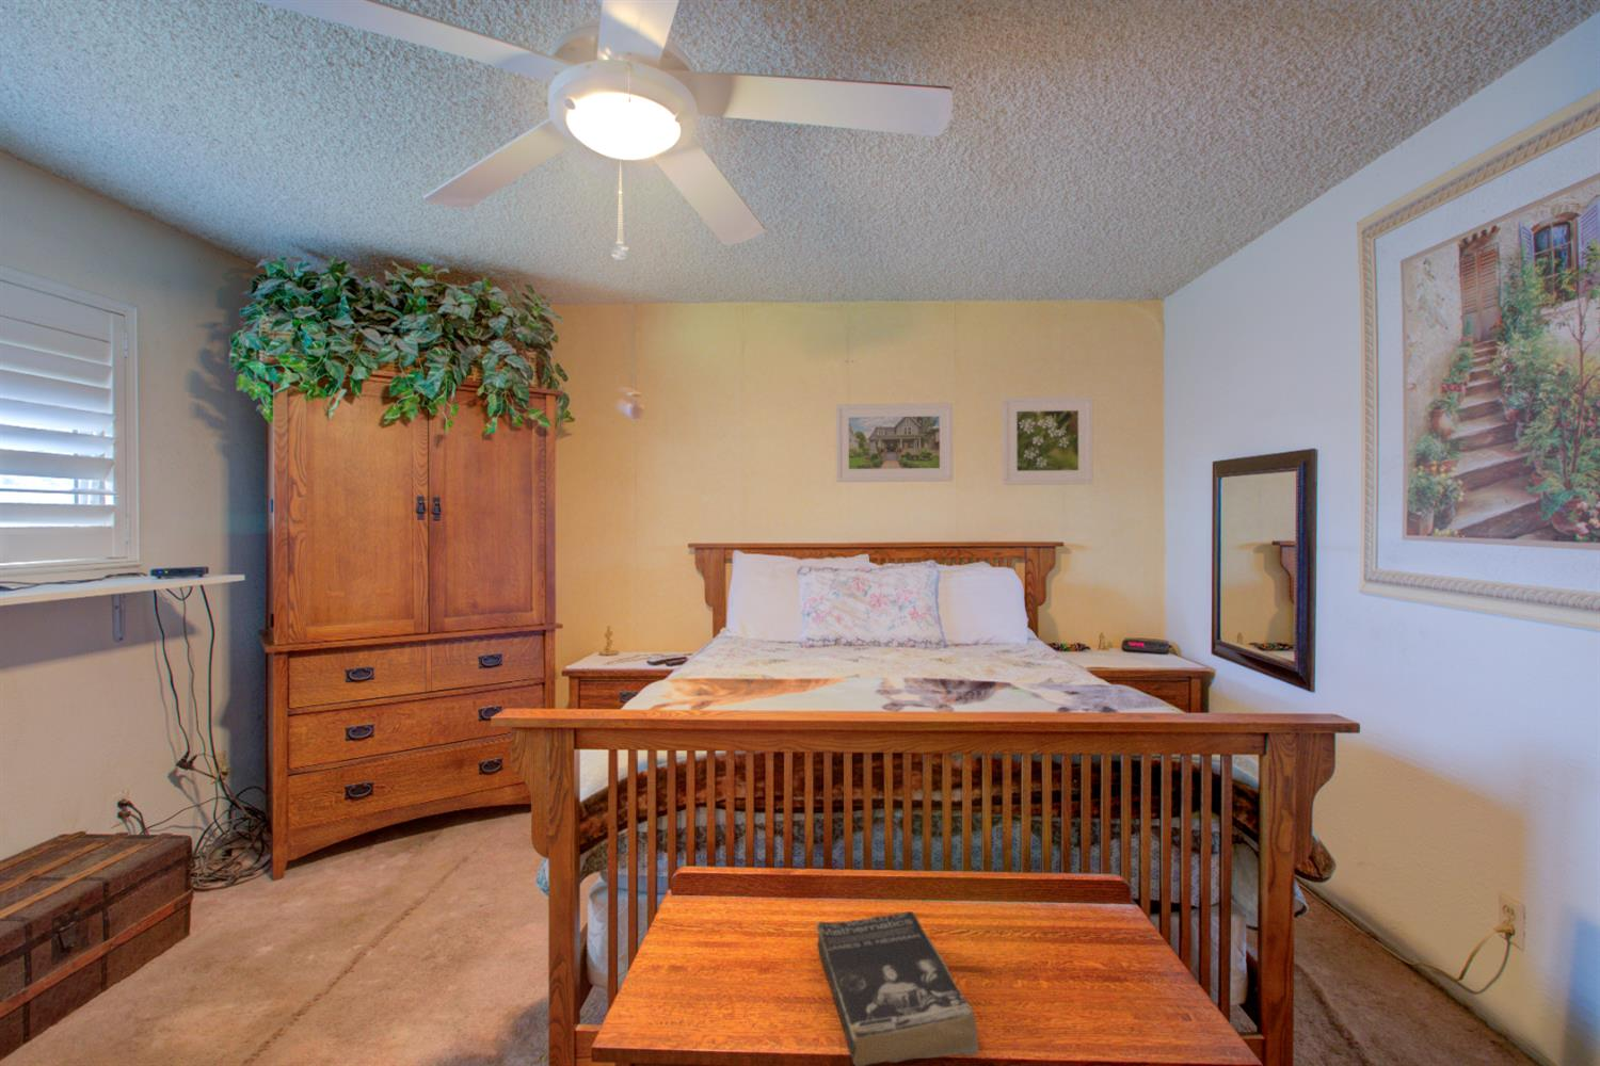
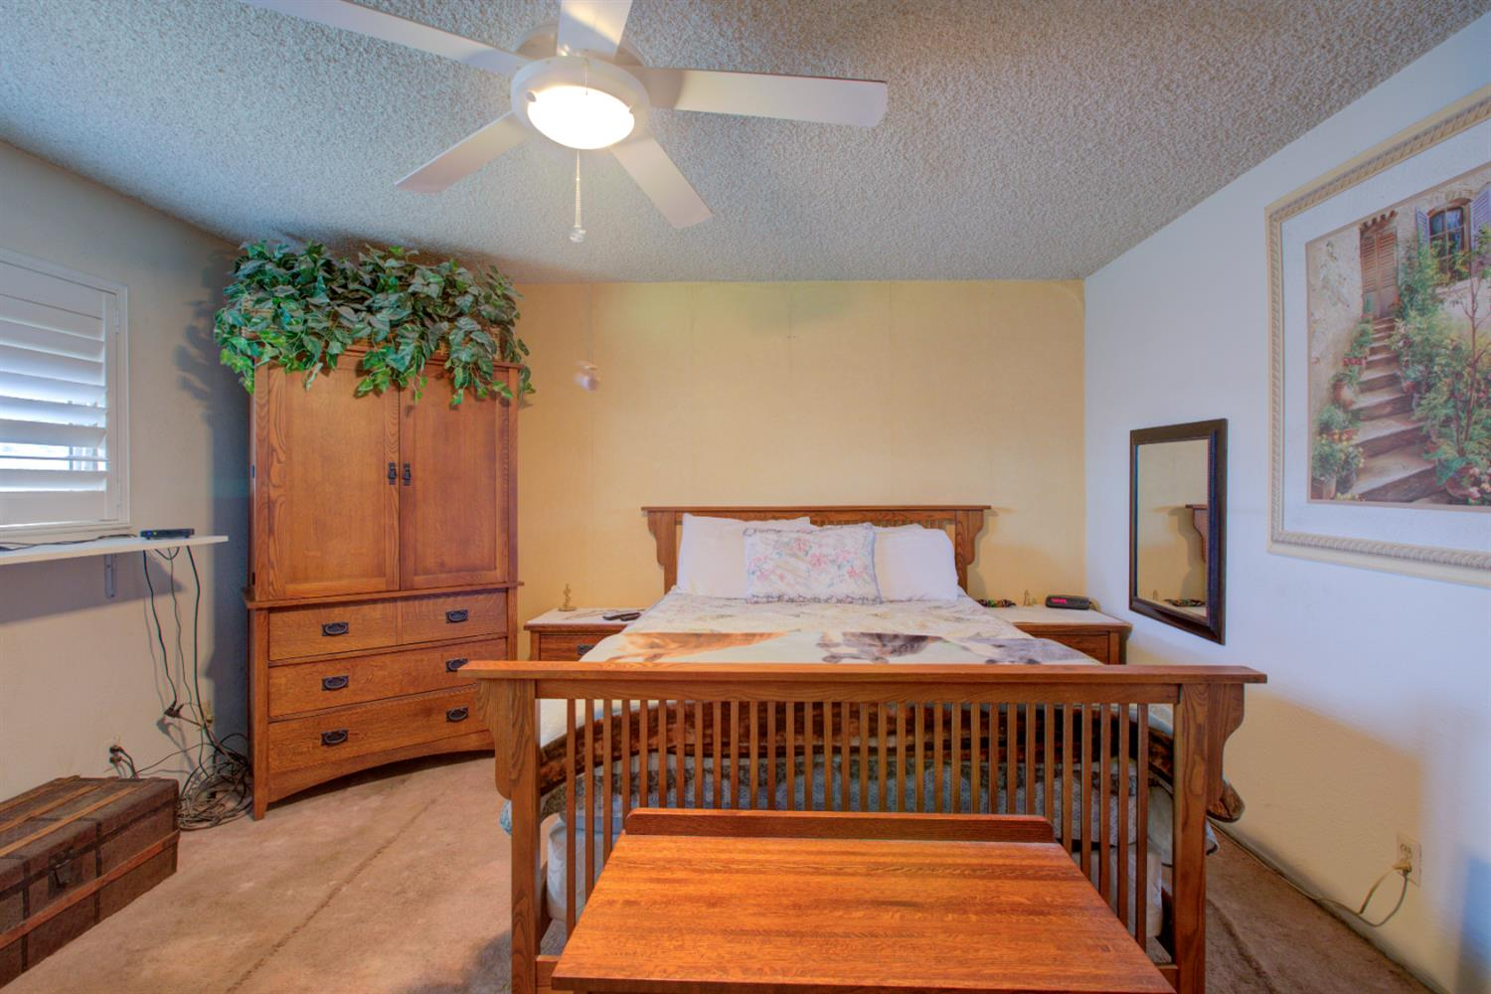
- book (889, 979)
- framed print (894, 443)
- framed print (1046, 440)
